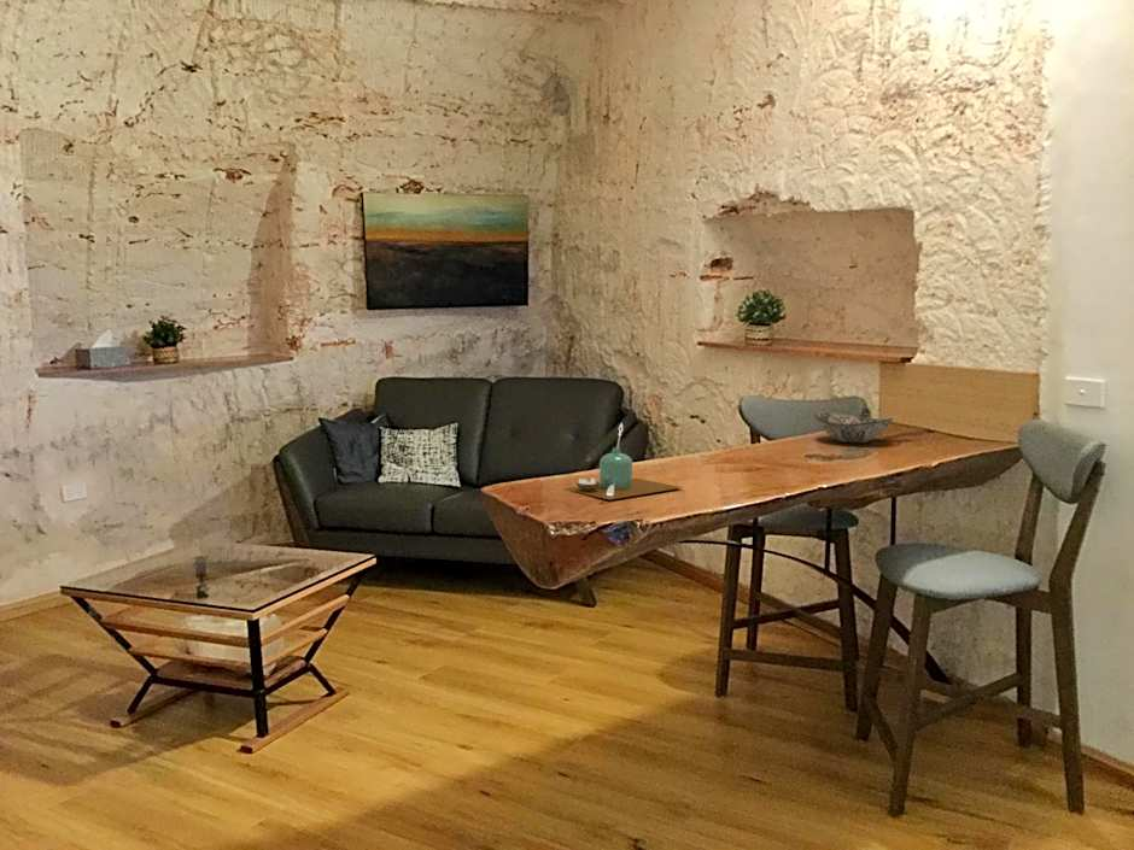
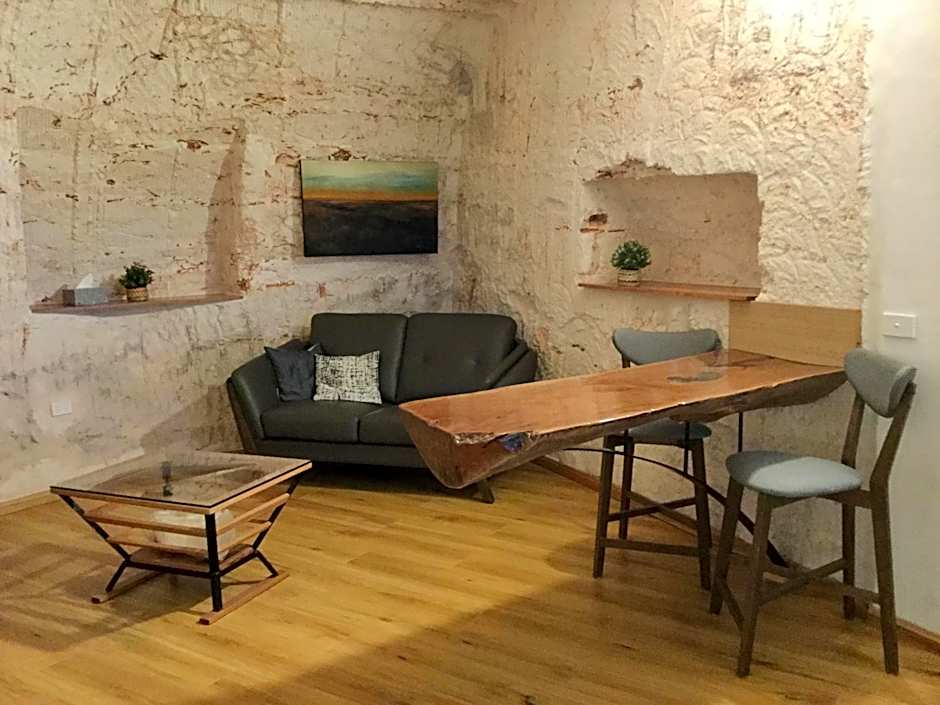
- decorative bowl (852, 428)
- candle (622, 456)
